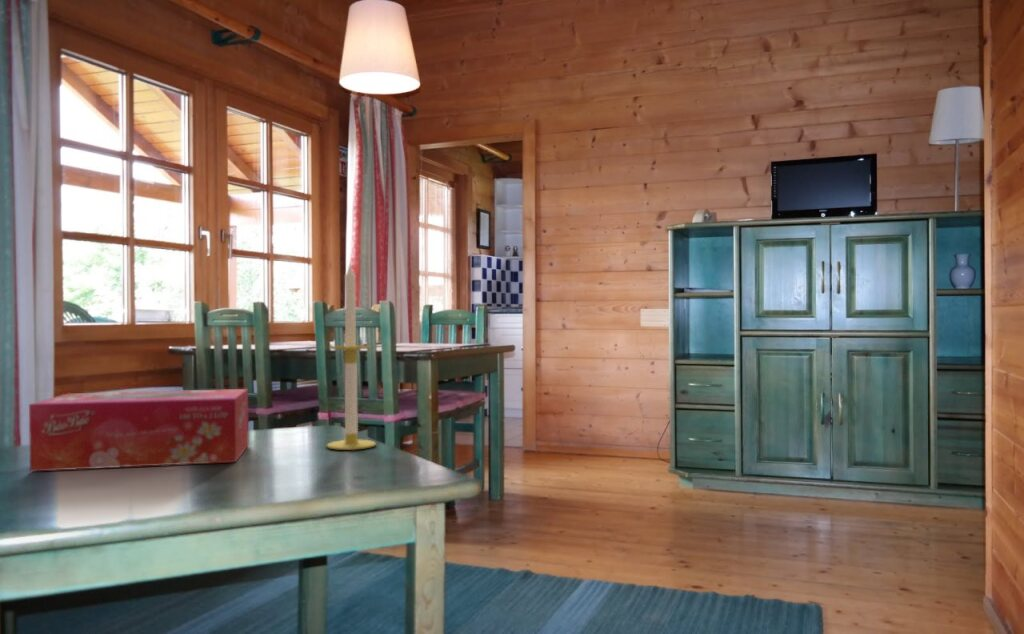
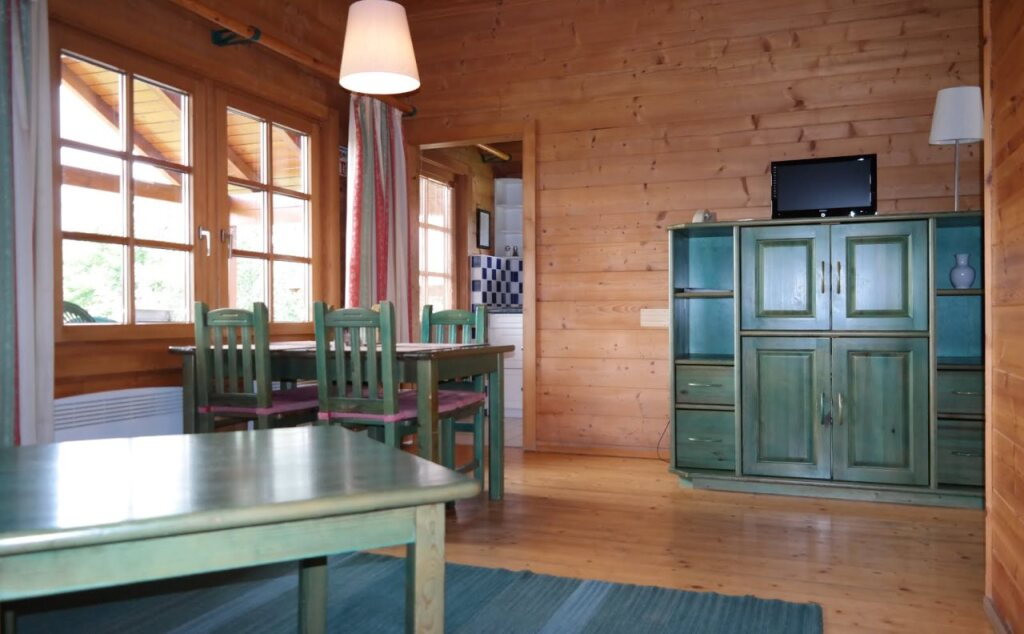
- candle (350, 354)
- tissue box (148, 426)
